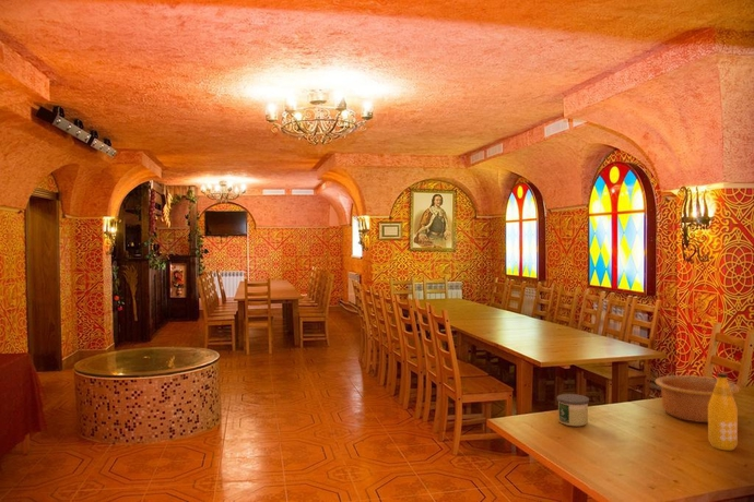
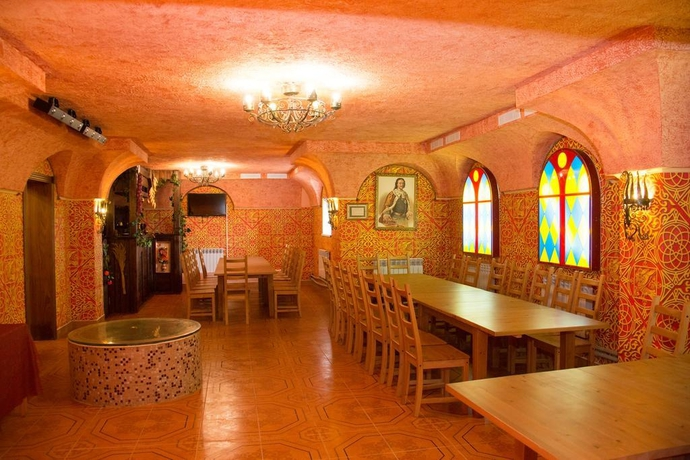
- candle (573, 409)
- bowl (696, 399)
- bottle (722, 410)
